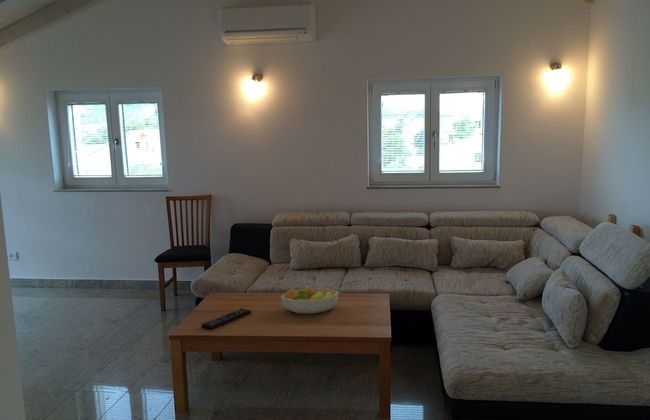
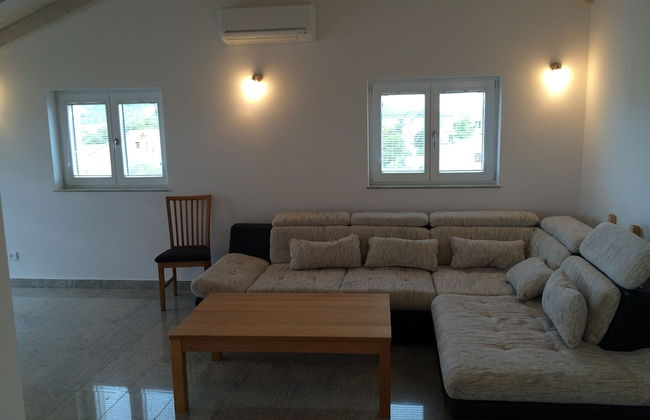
- fruit bowl (310, 298)
- remote control (227, 318)
